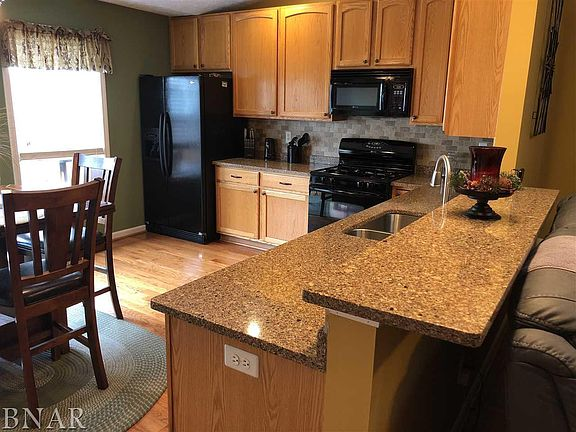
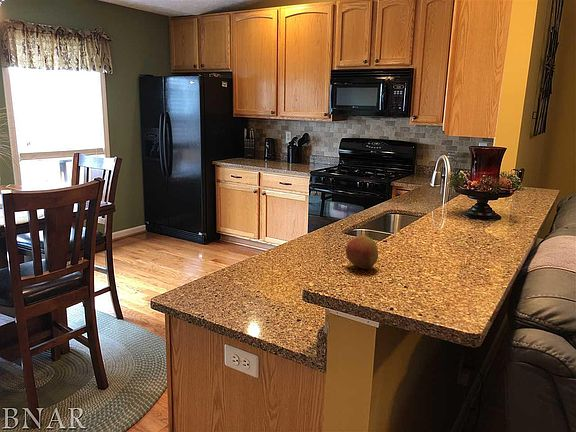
+ apple (362, 252)
